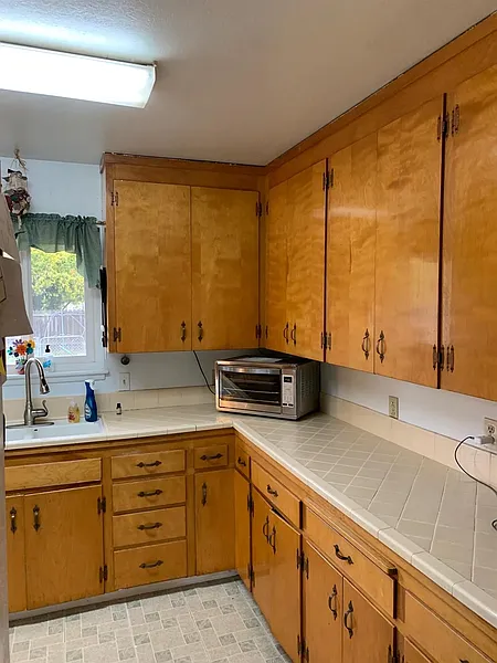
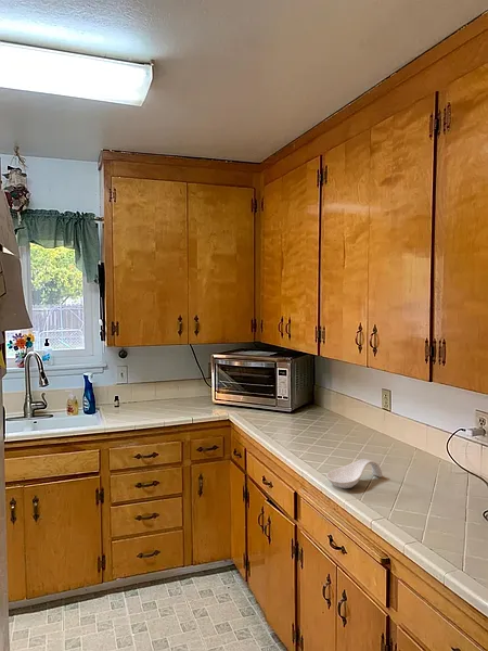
+ spoon rest (355, 472)
